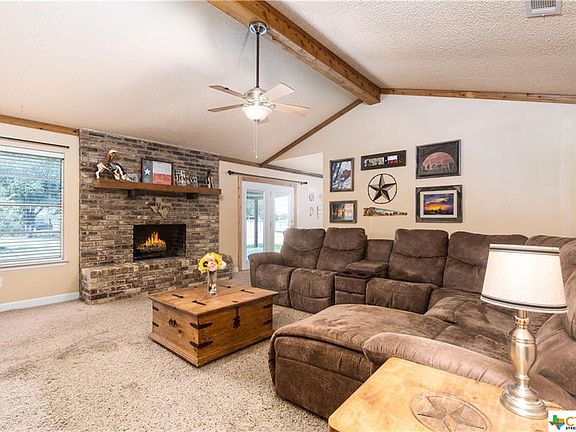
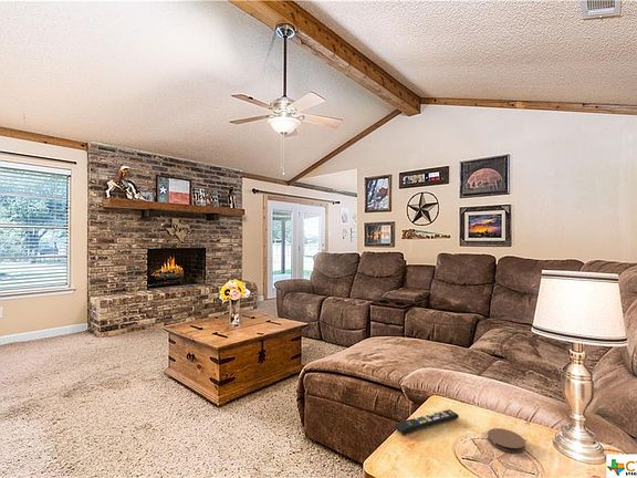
+ remote control (427, 420)
+ coaster (505, 439)
